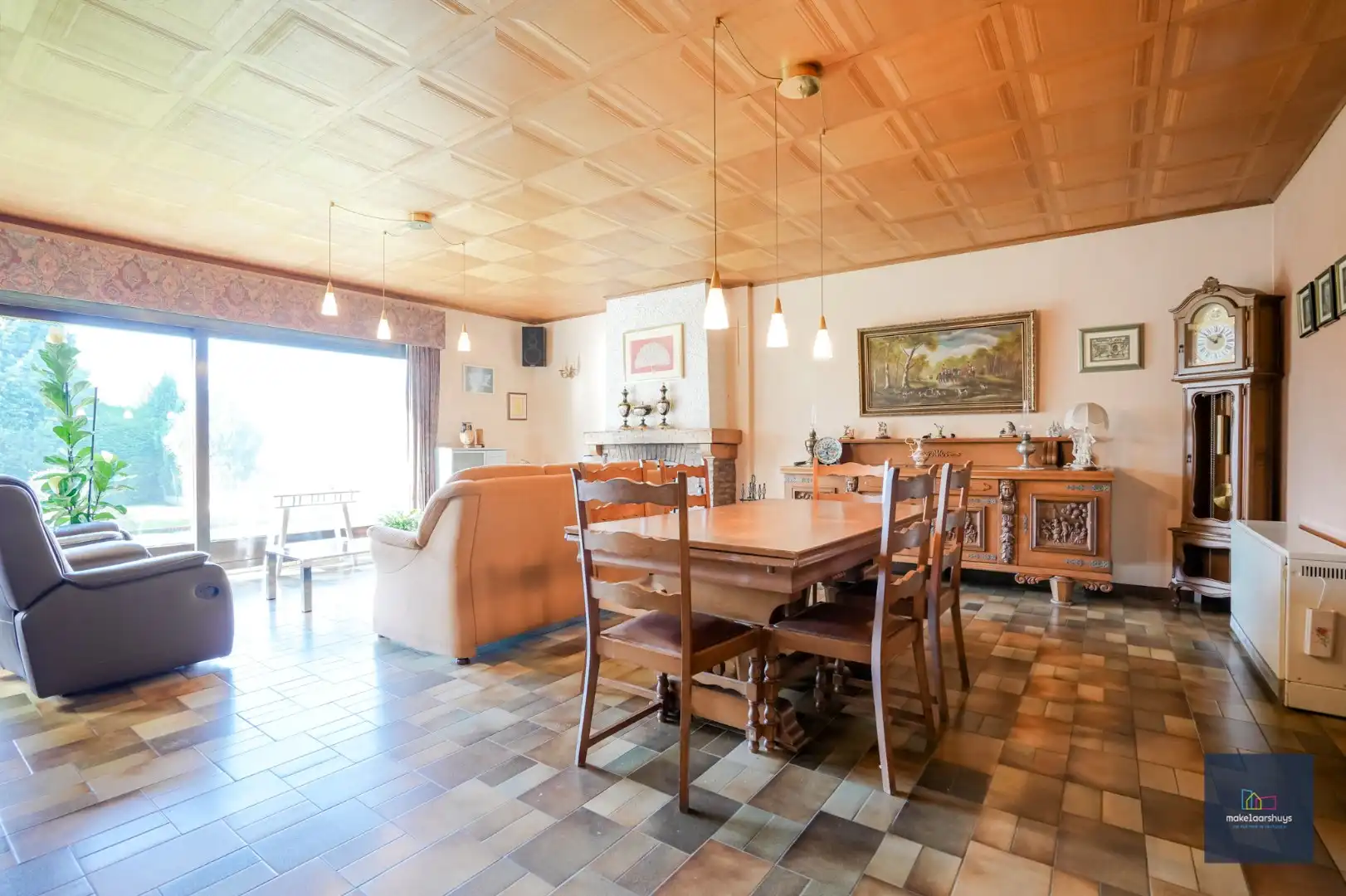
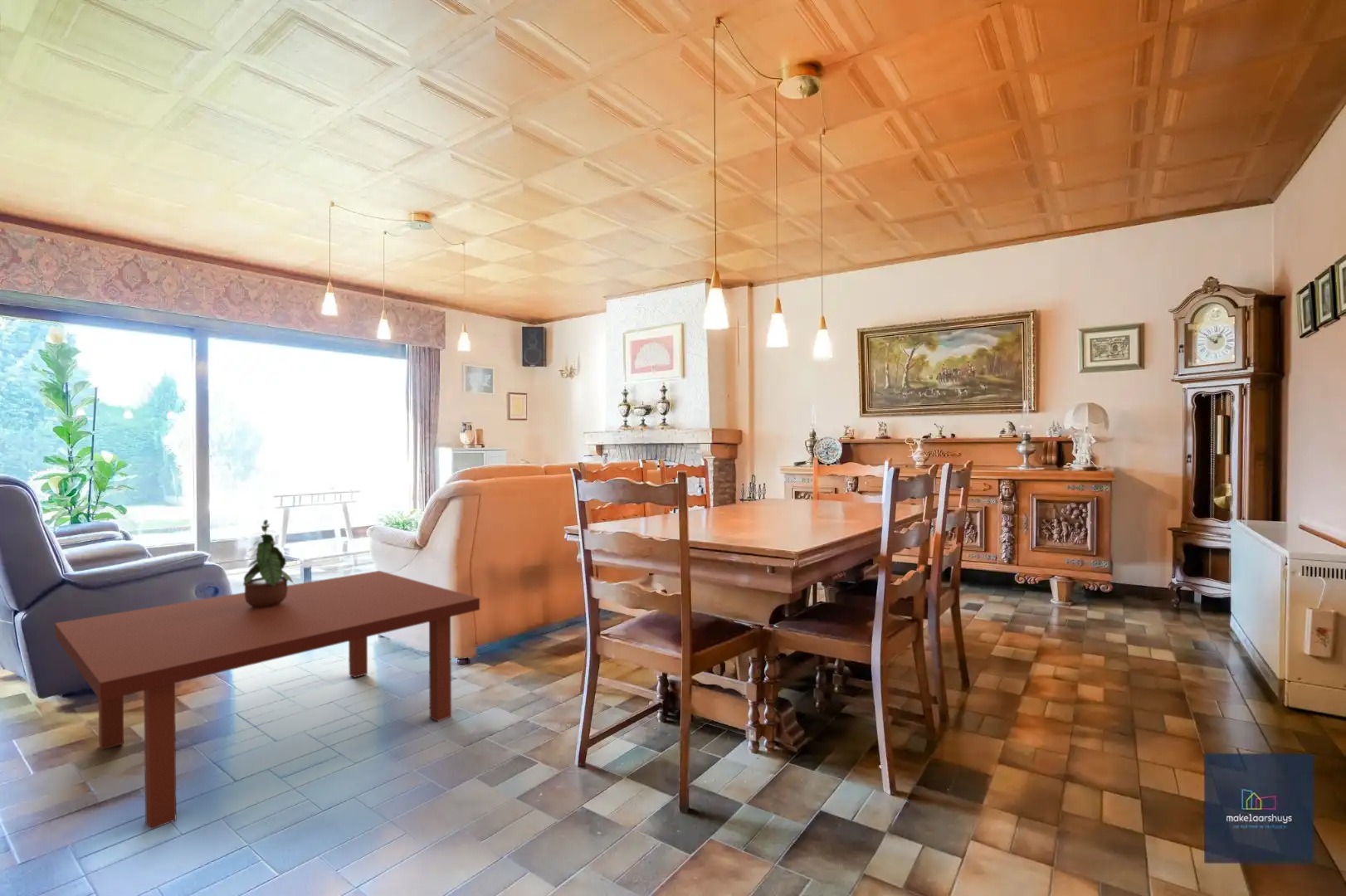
+ potted plant (268, 561)
+ coffee table (278, 658)
